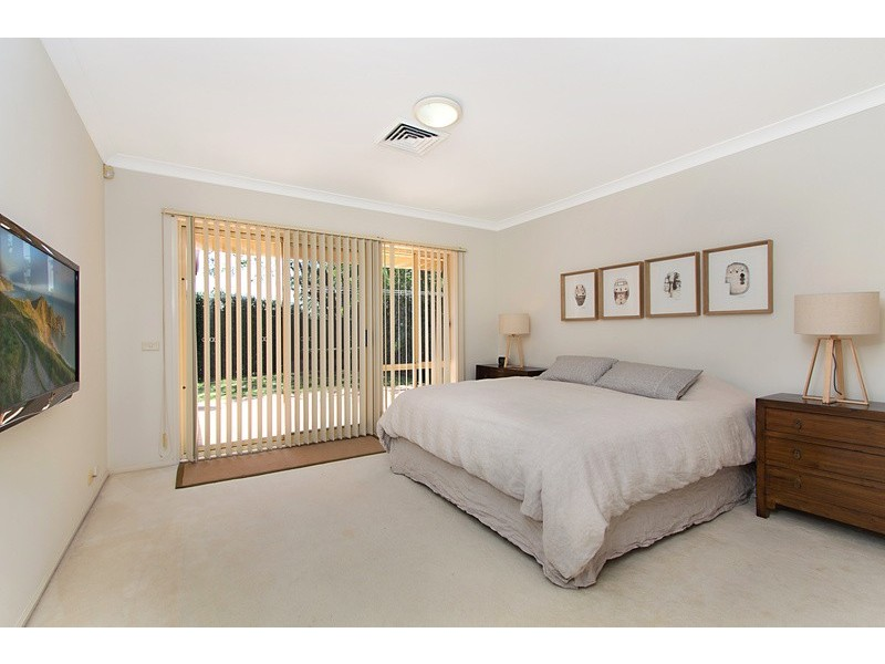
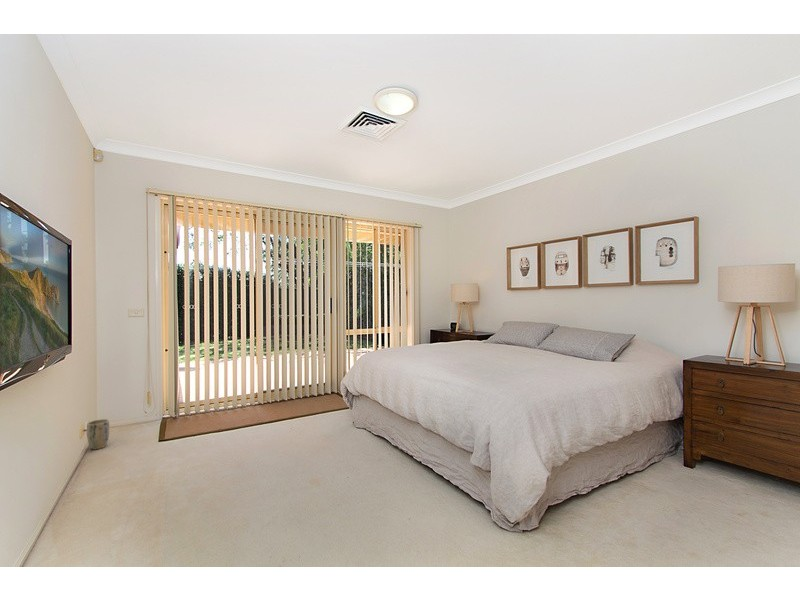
+ plant pot (98, 434)
